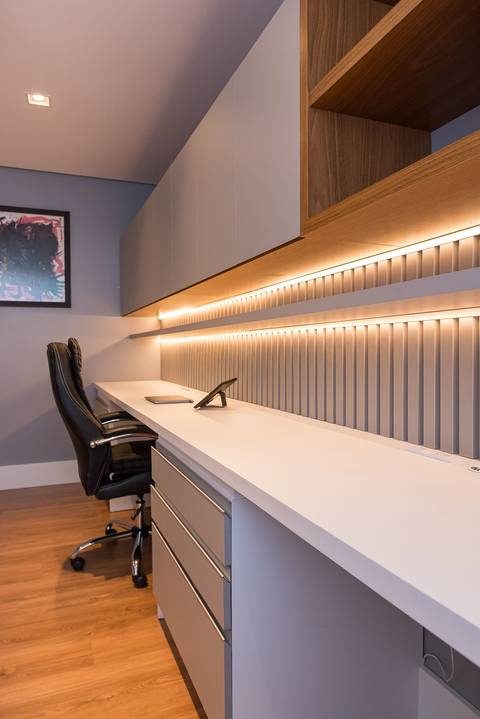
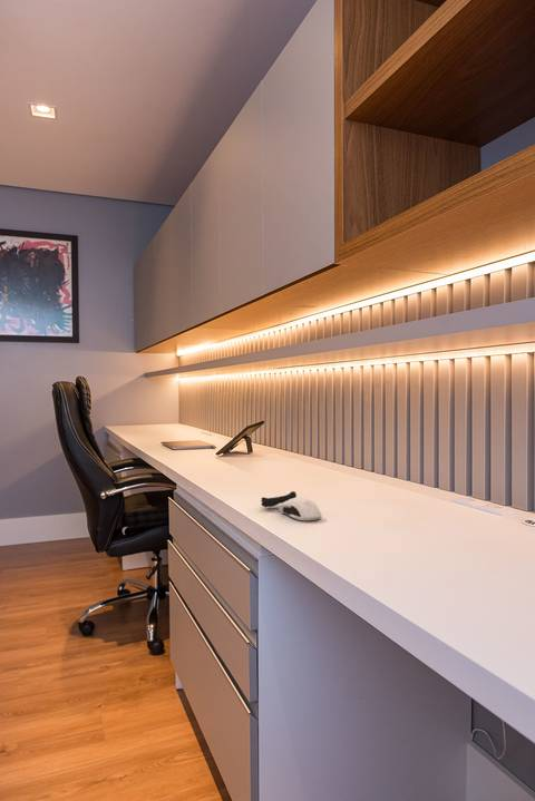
+ computer mouse (294, 504)
